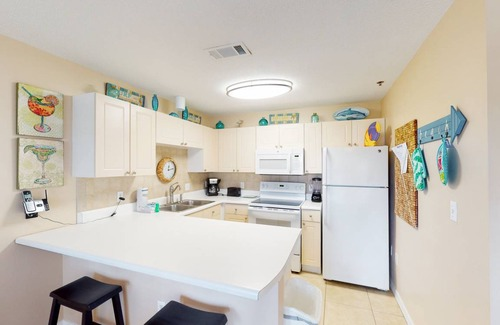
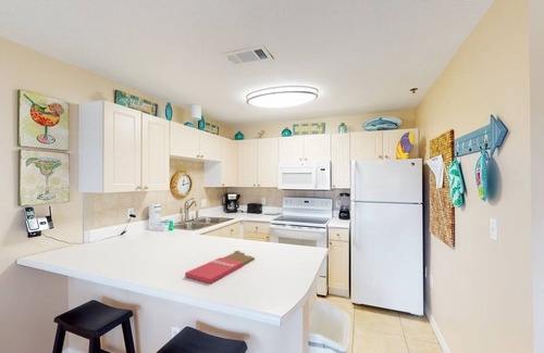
+ cutting board (225, 263)
